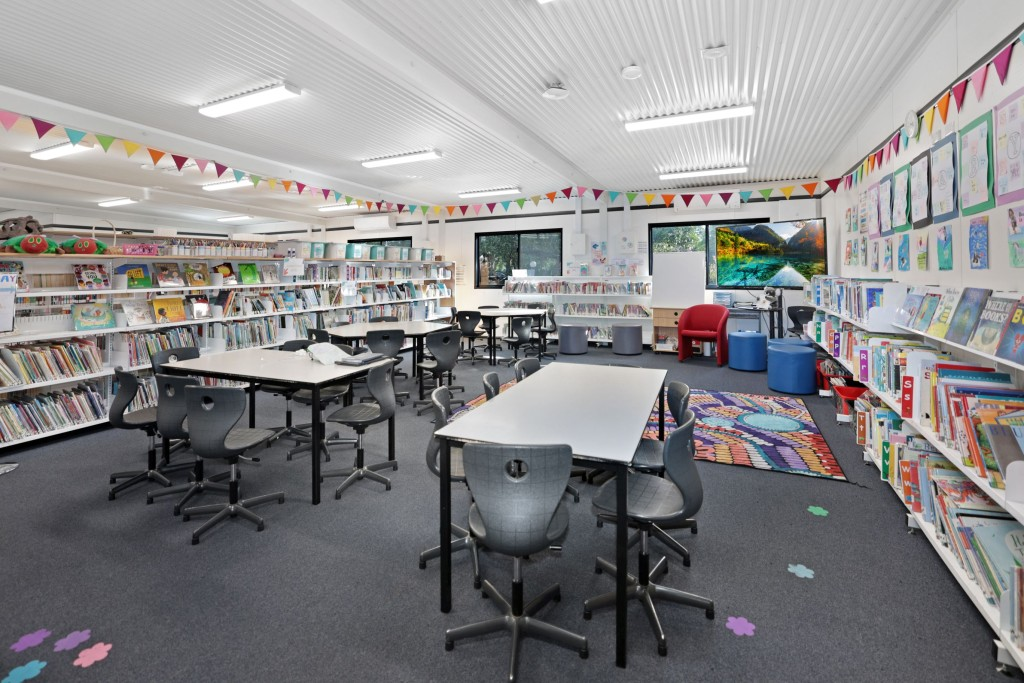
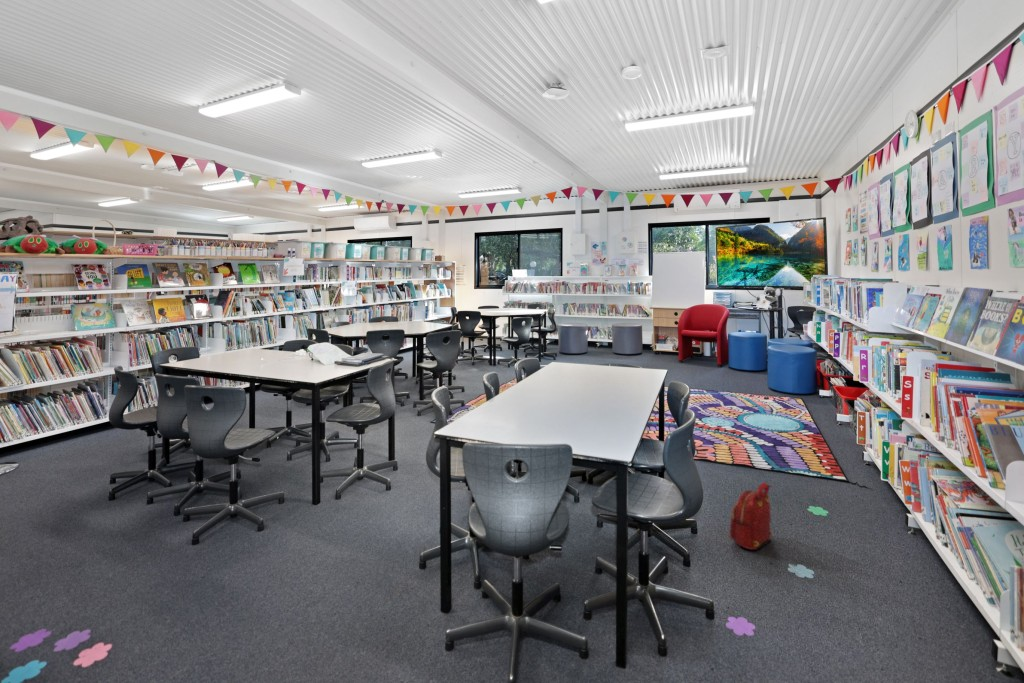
+ backpack (752, 510)
